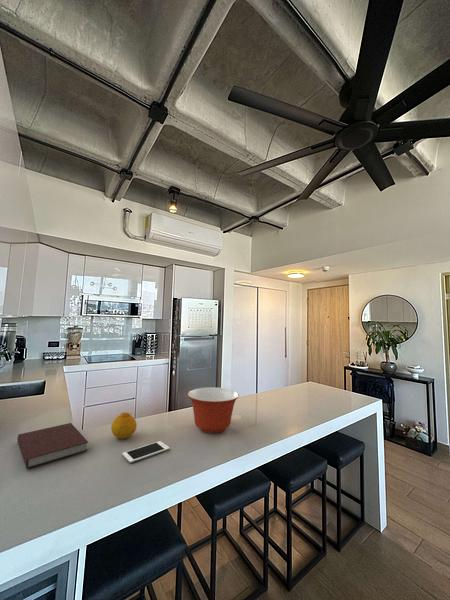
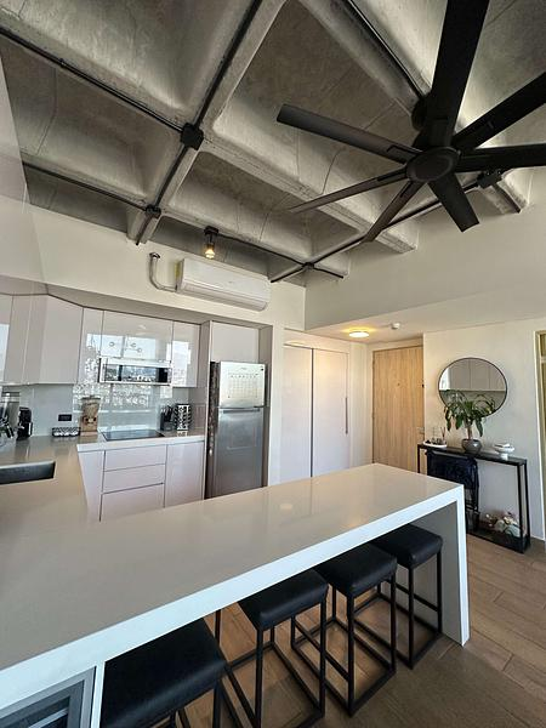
- notebook (51, 442)
- cell phone (146, 451)
- fruit (124, 424)
- mixing bowl (213, 410)
